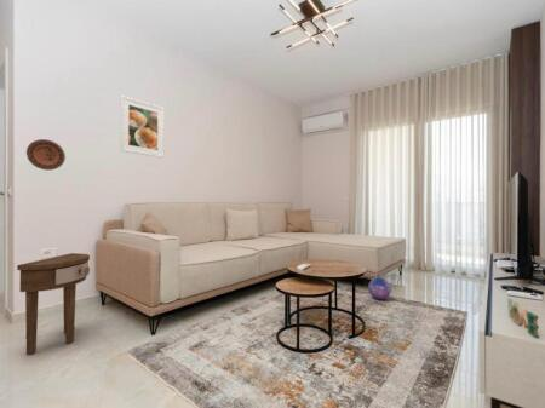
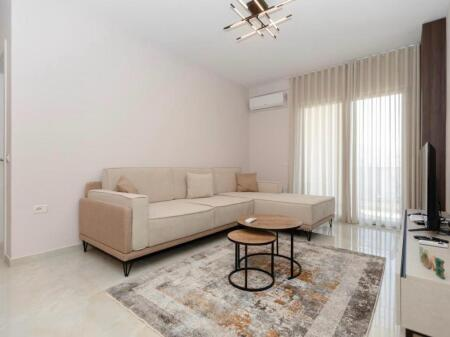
- side table (63, 299)
- decorative ball (379, 288)
- decorative plate (46, 154)
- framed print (143, 128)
